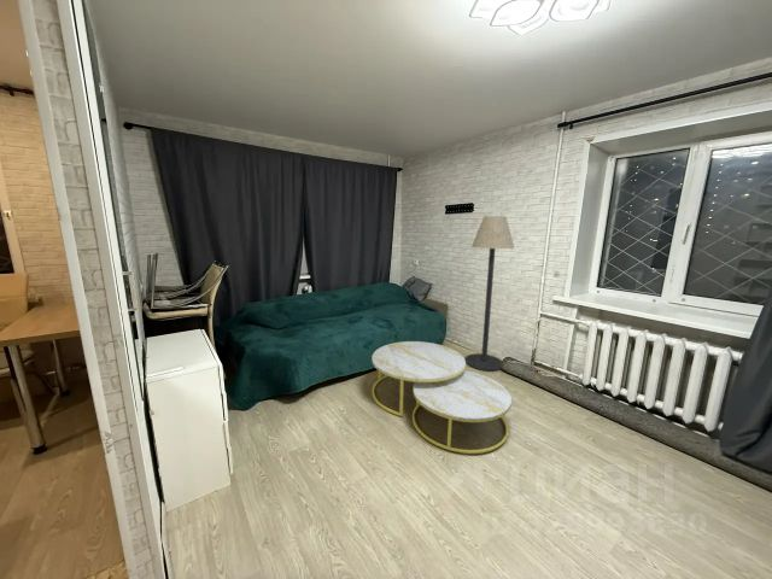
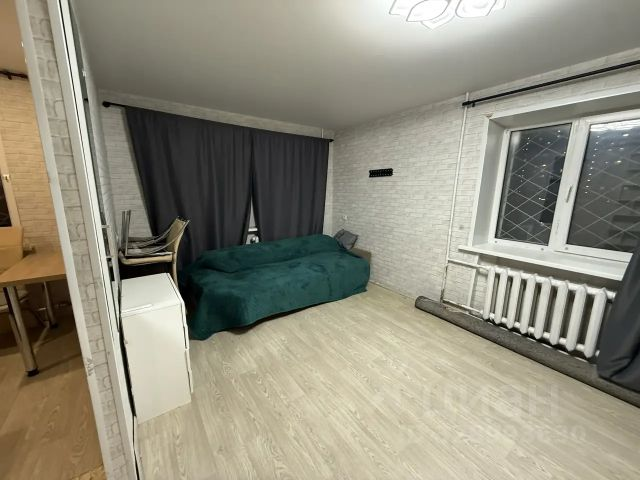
- coffee table (434, 385)
- floor lamp (489, 292)
